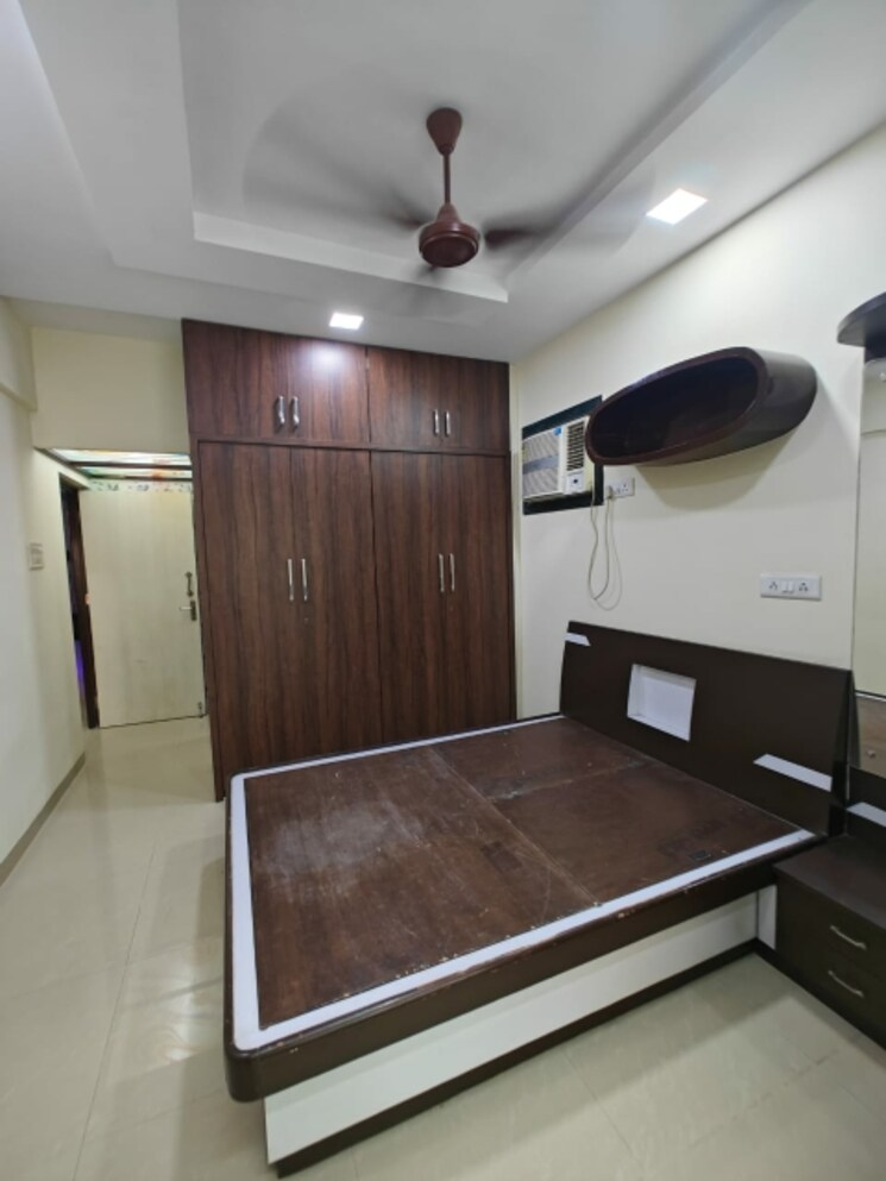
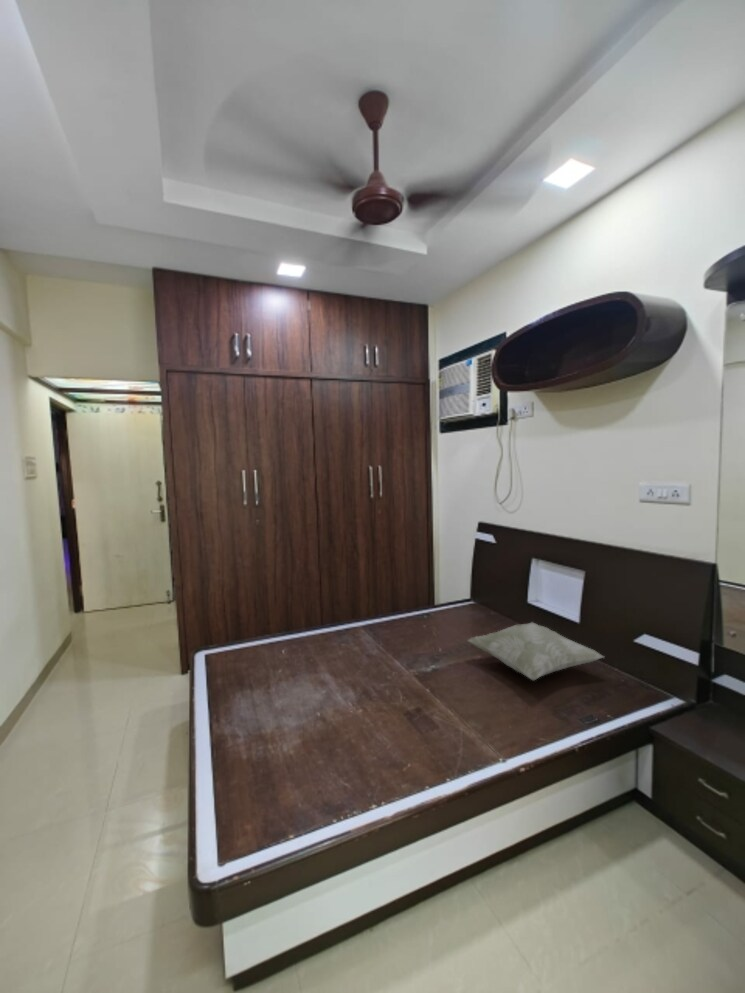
+ decorative pillow (532, 648)
